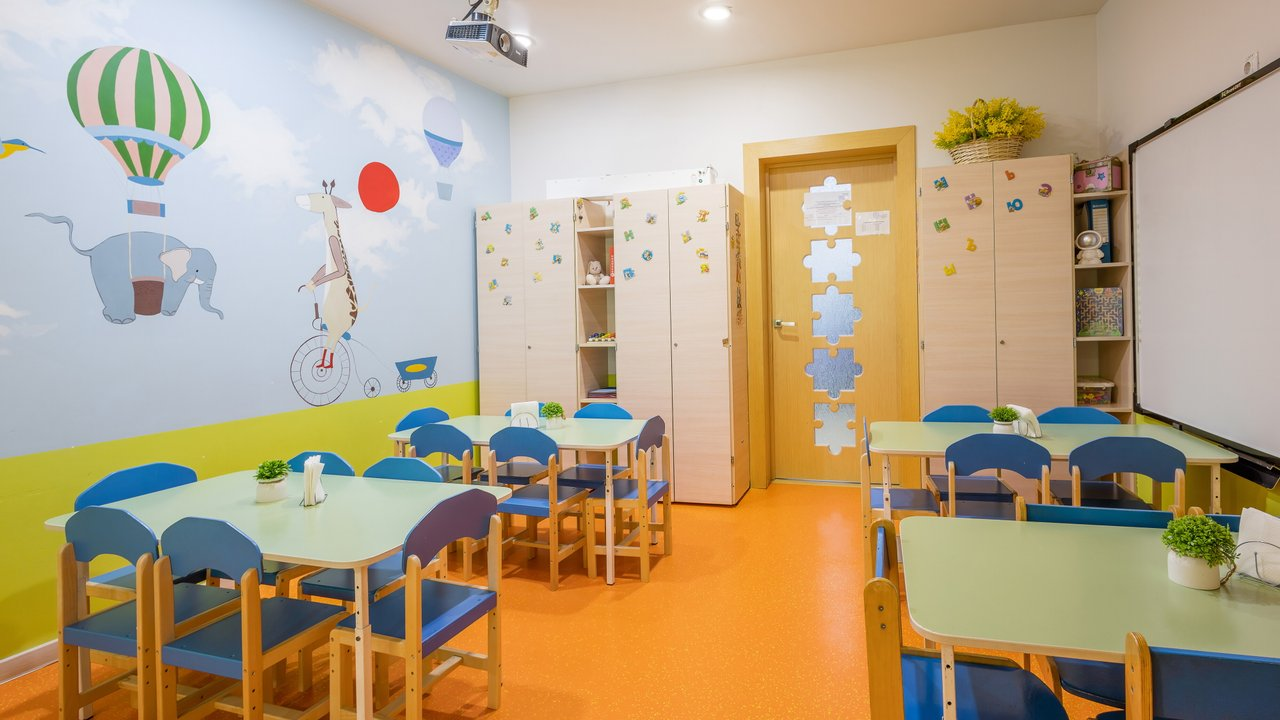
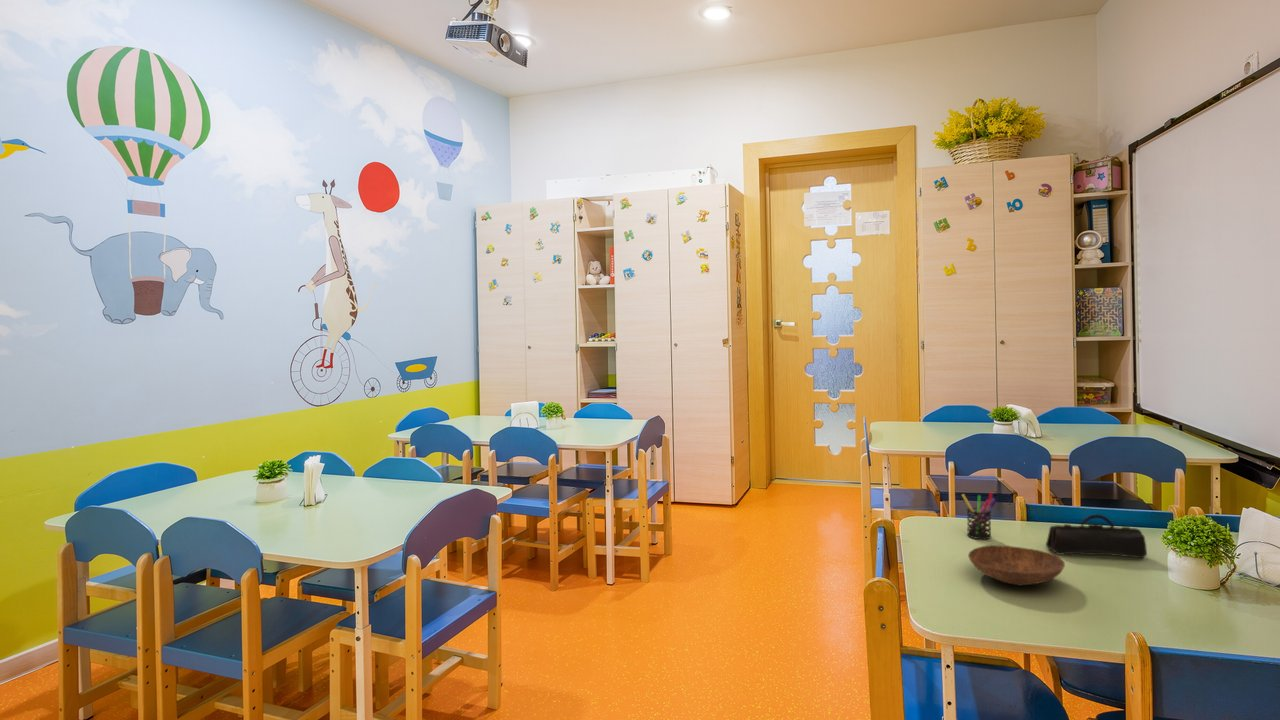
+ bowl (1015, 568)
+ pencil case (1095, 534)
+ pen holder (980, 513)
